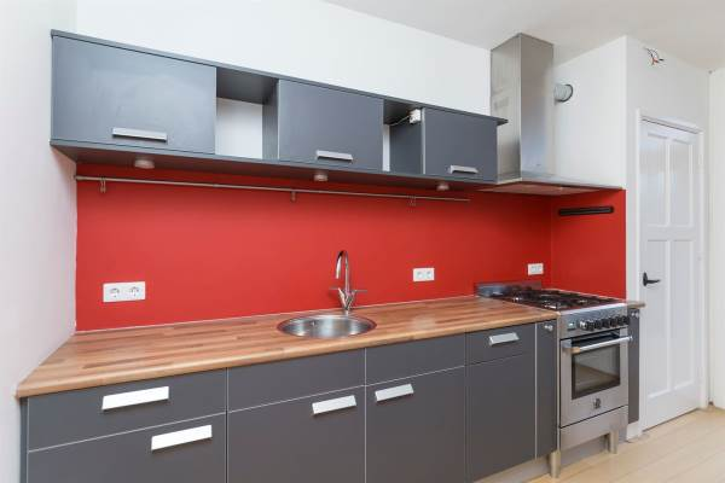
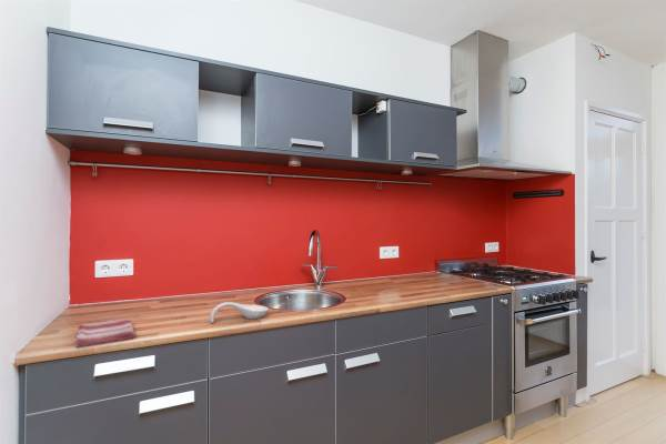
+ dish towel (105, 330)
+ spoon rest (240, 310)
